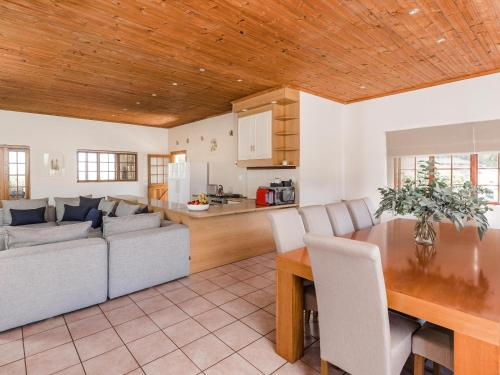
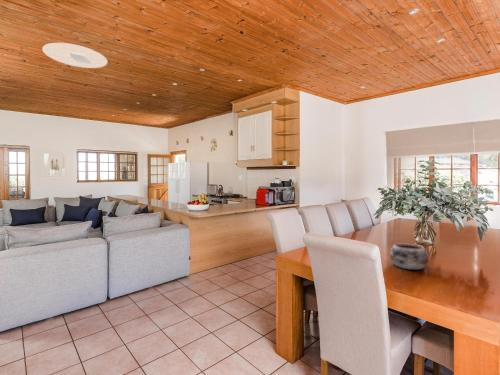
+ decorative bowl (408, 256)
+ ceiling light (76, 53)
